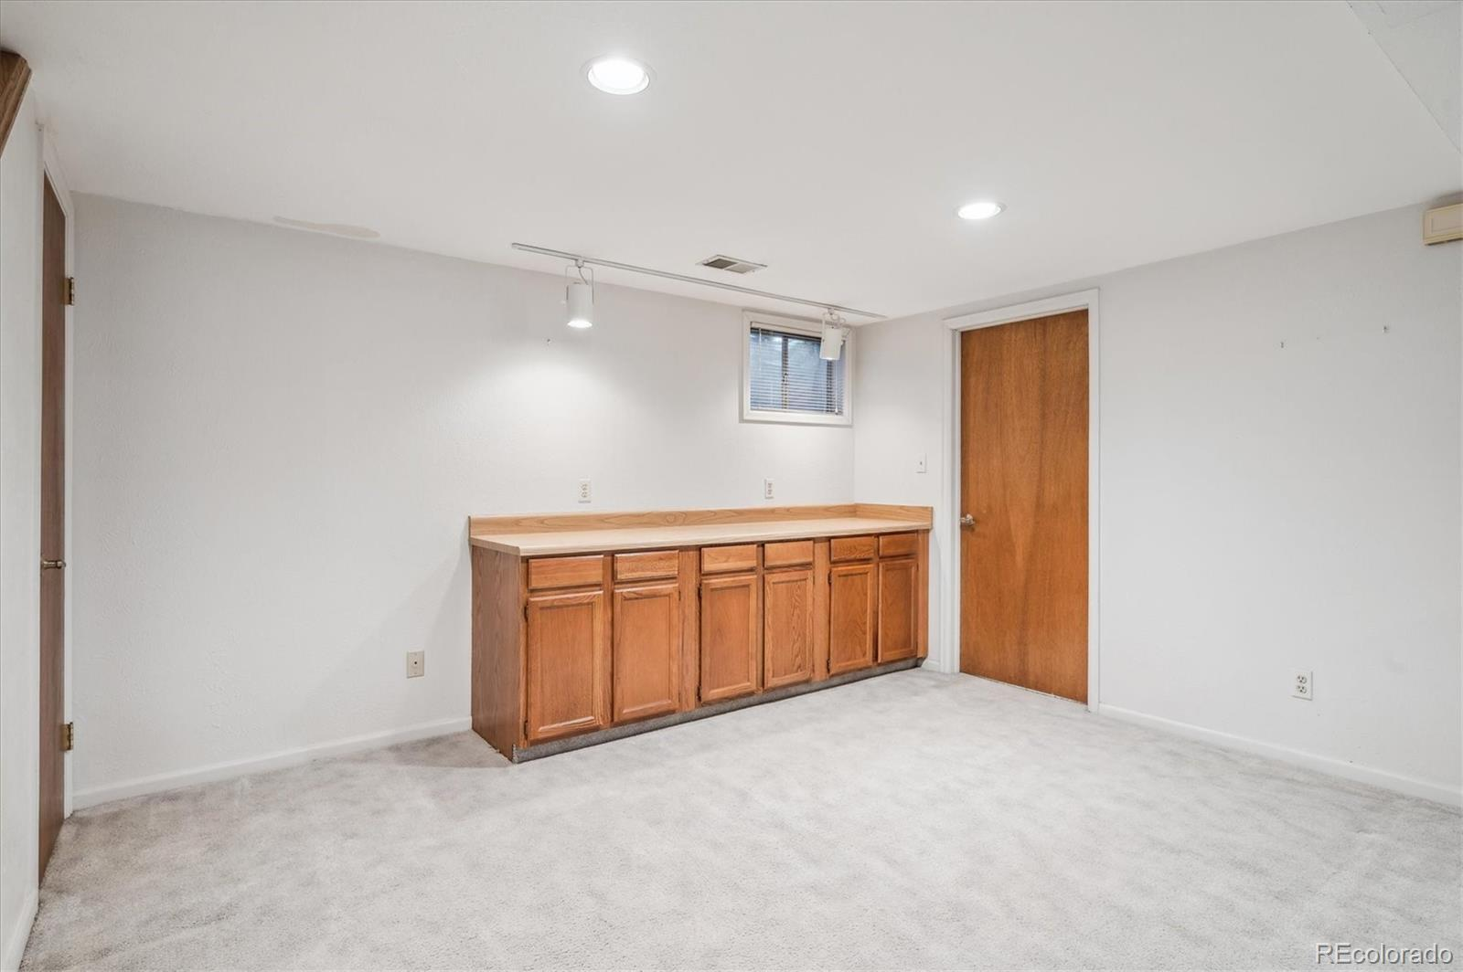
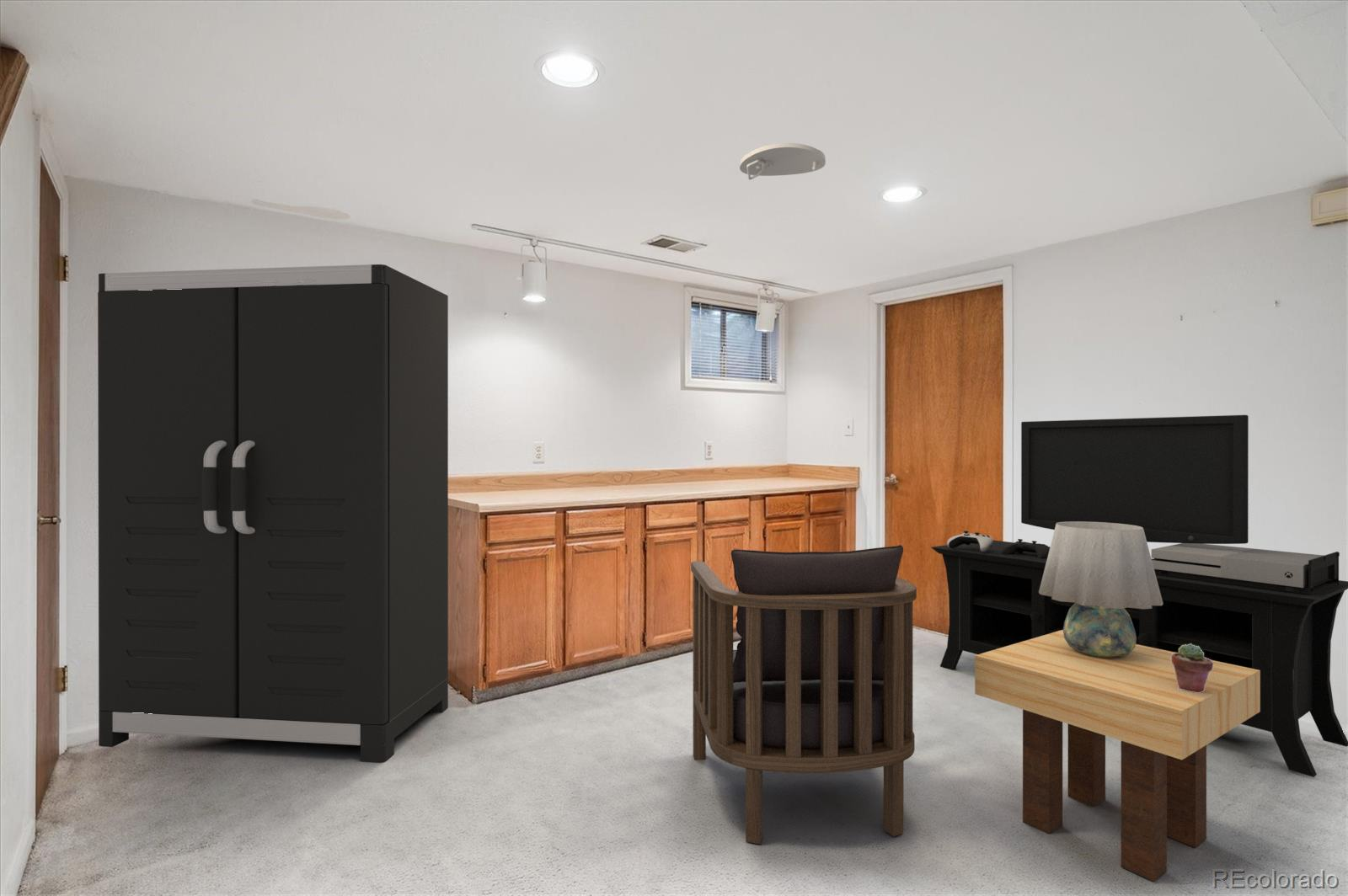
+ smoke detector (782, 165)
+ side table (1105, 746)
+ table lamp (1098, 588)
+ media console (1116, 523)
+ potted succulent (1191, 665)
+ storage cabinet (284, 505)
+ armchair (799, 663)
